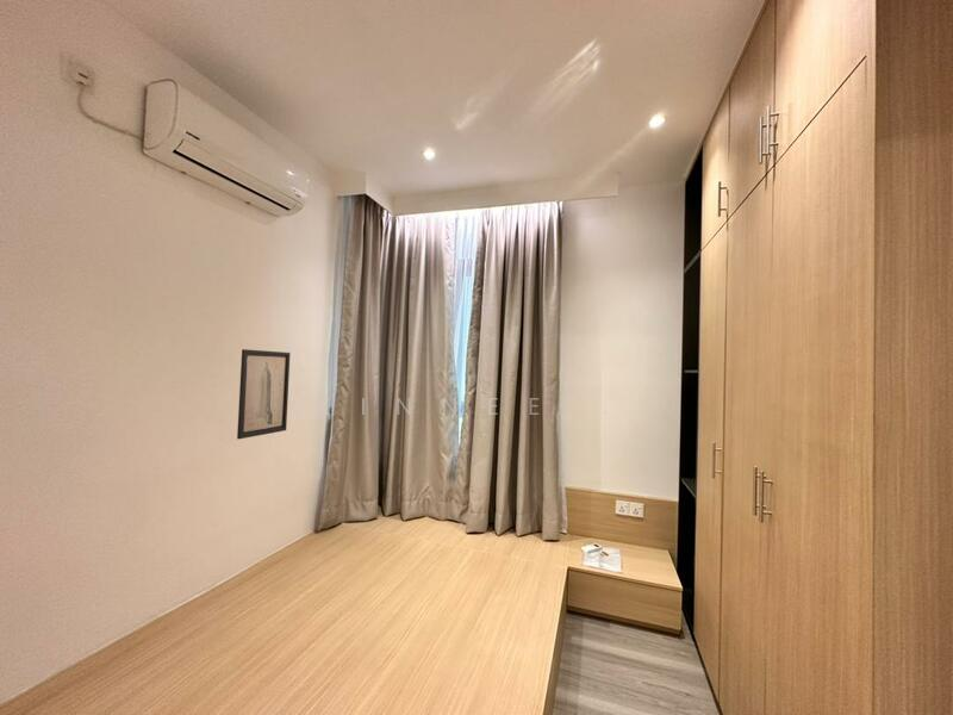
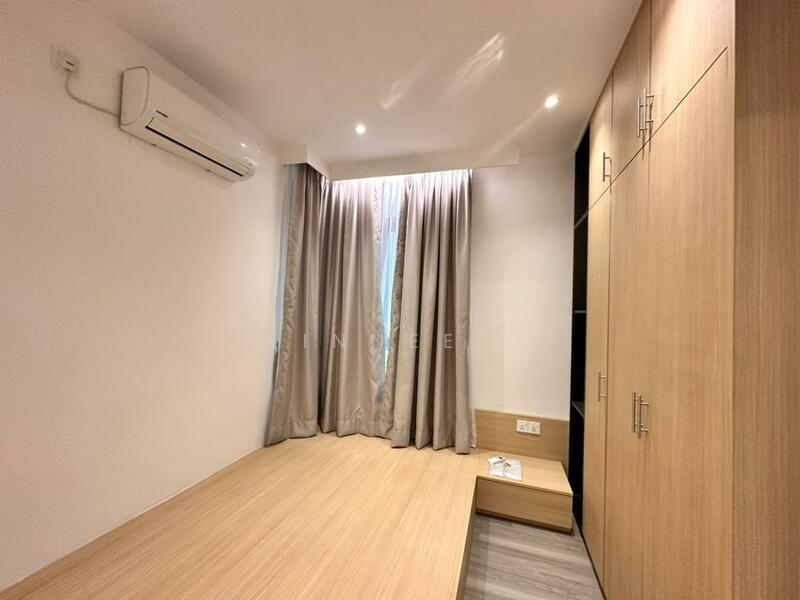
- wall art (264, 392)
